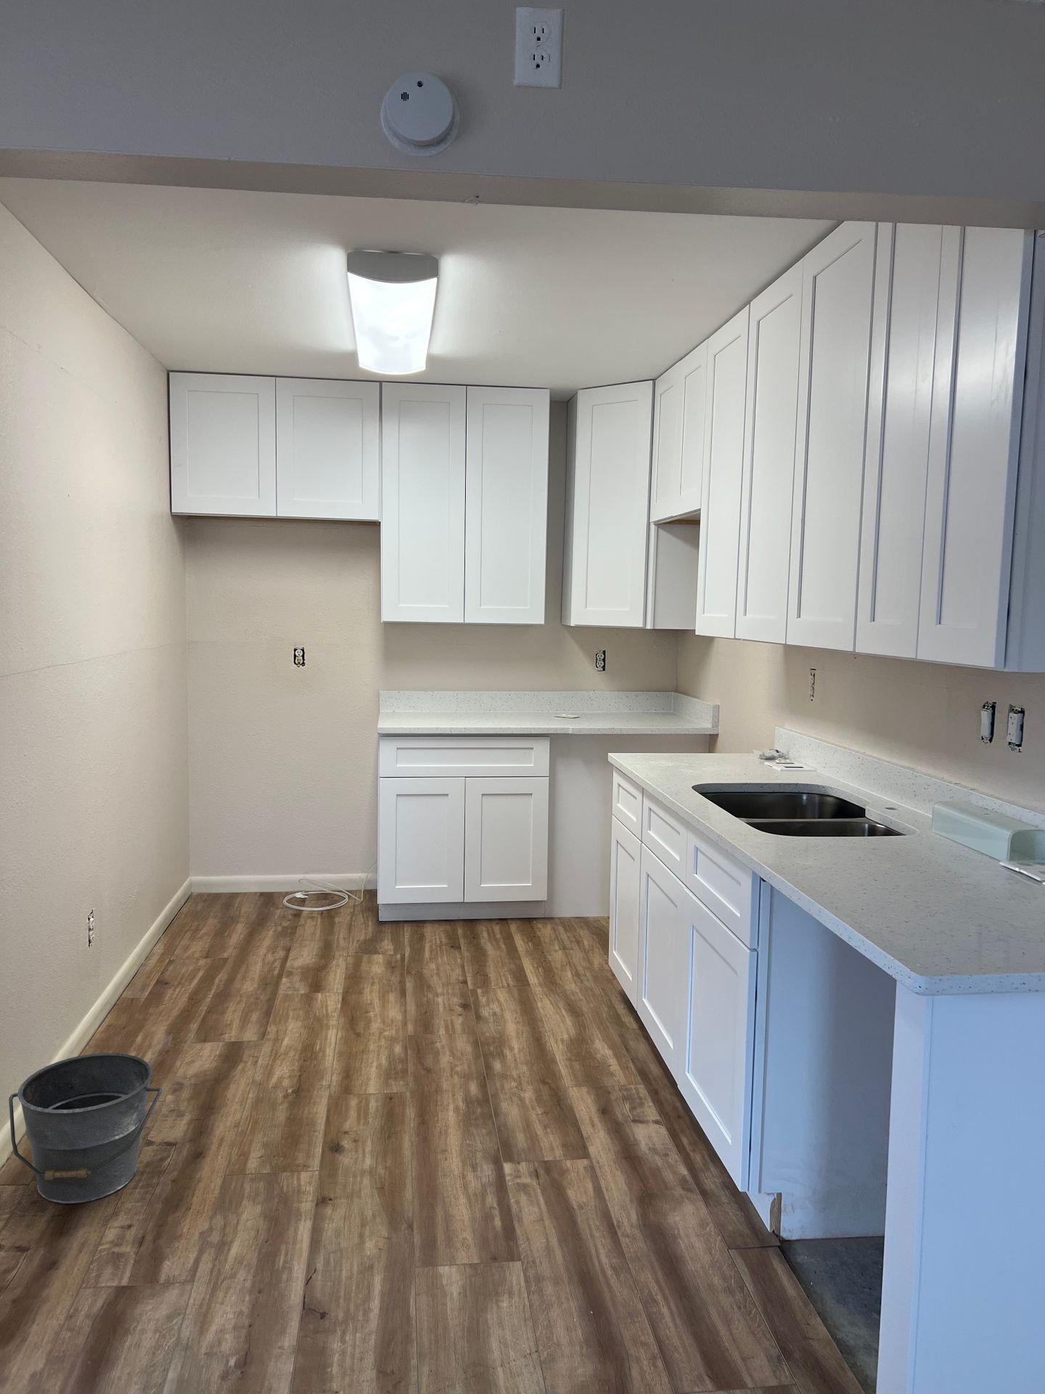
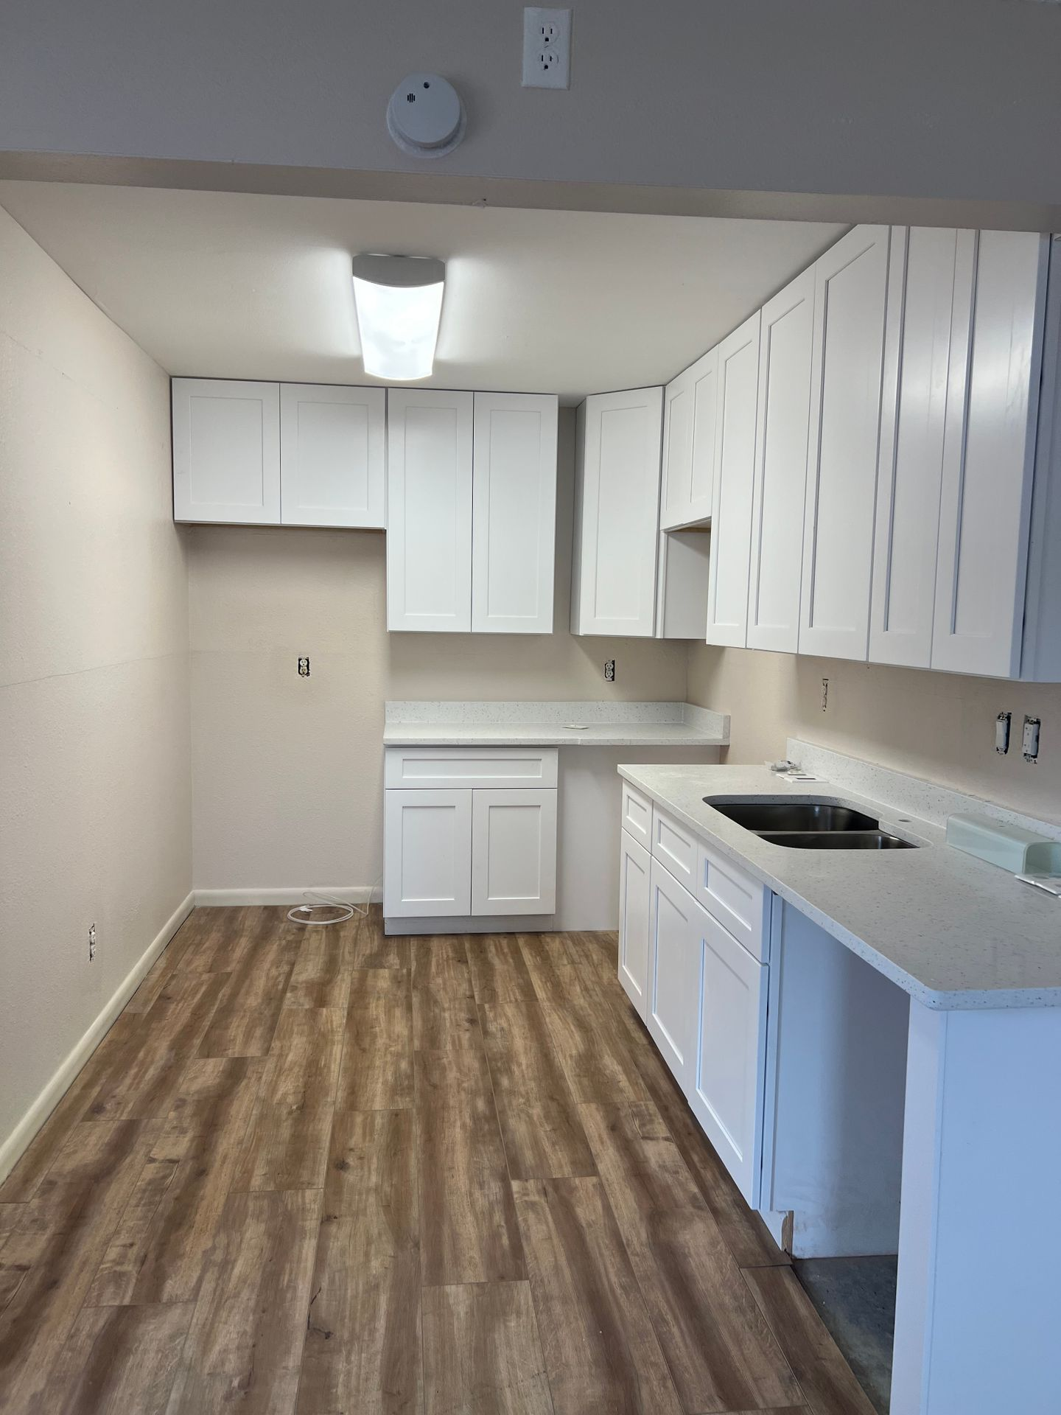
- bucket (87, 1131)
